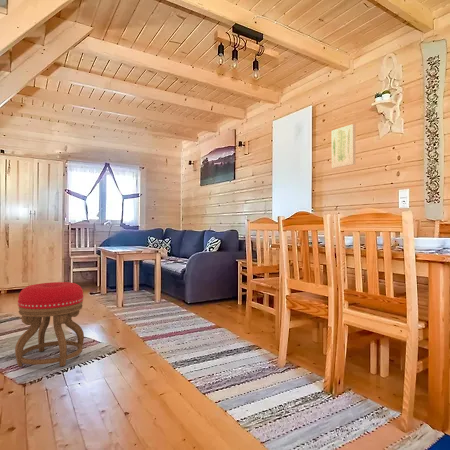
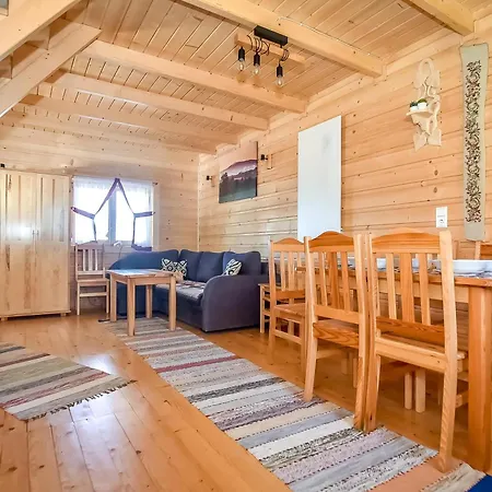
- wall art (343, 147)
- stool (53, 321)
